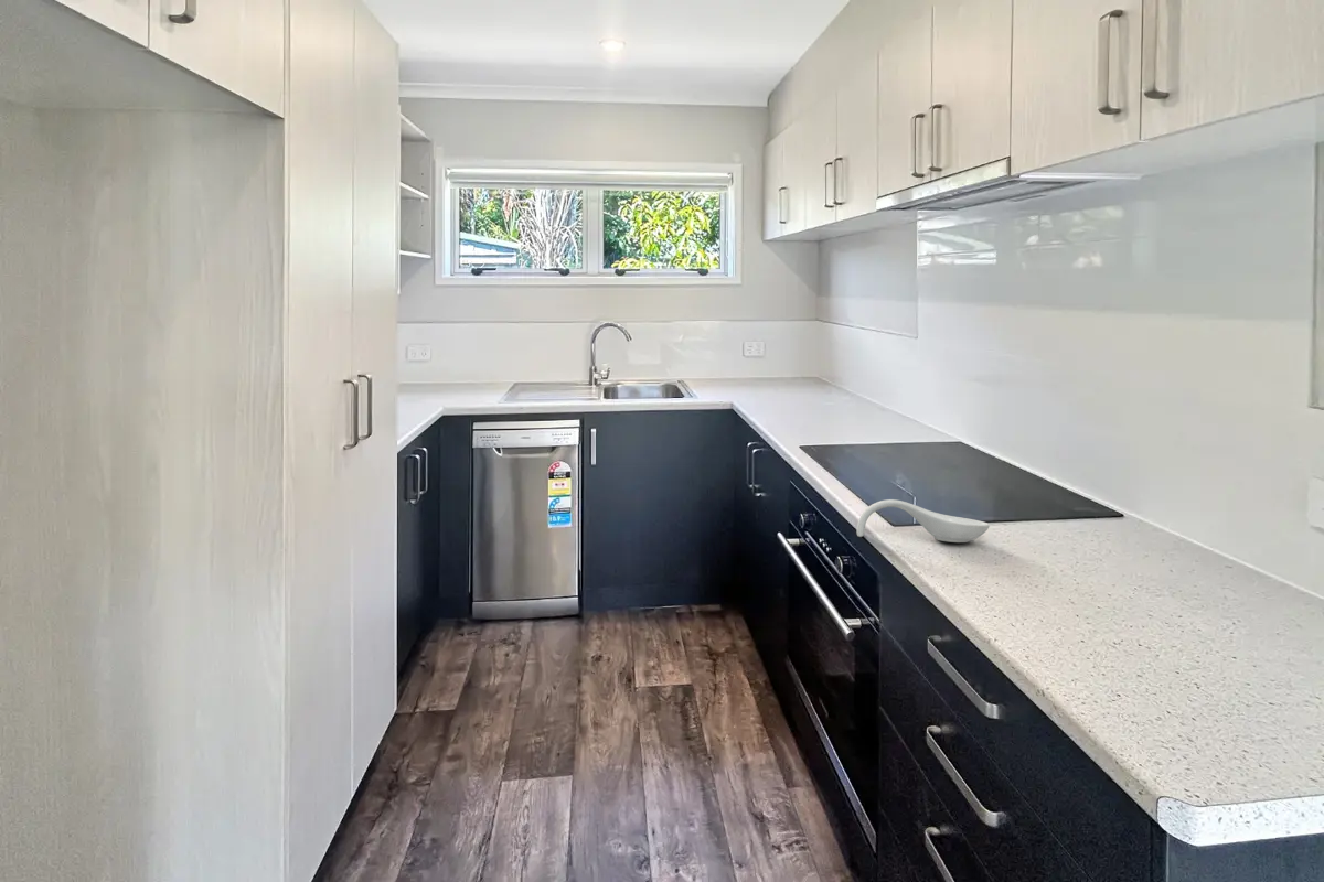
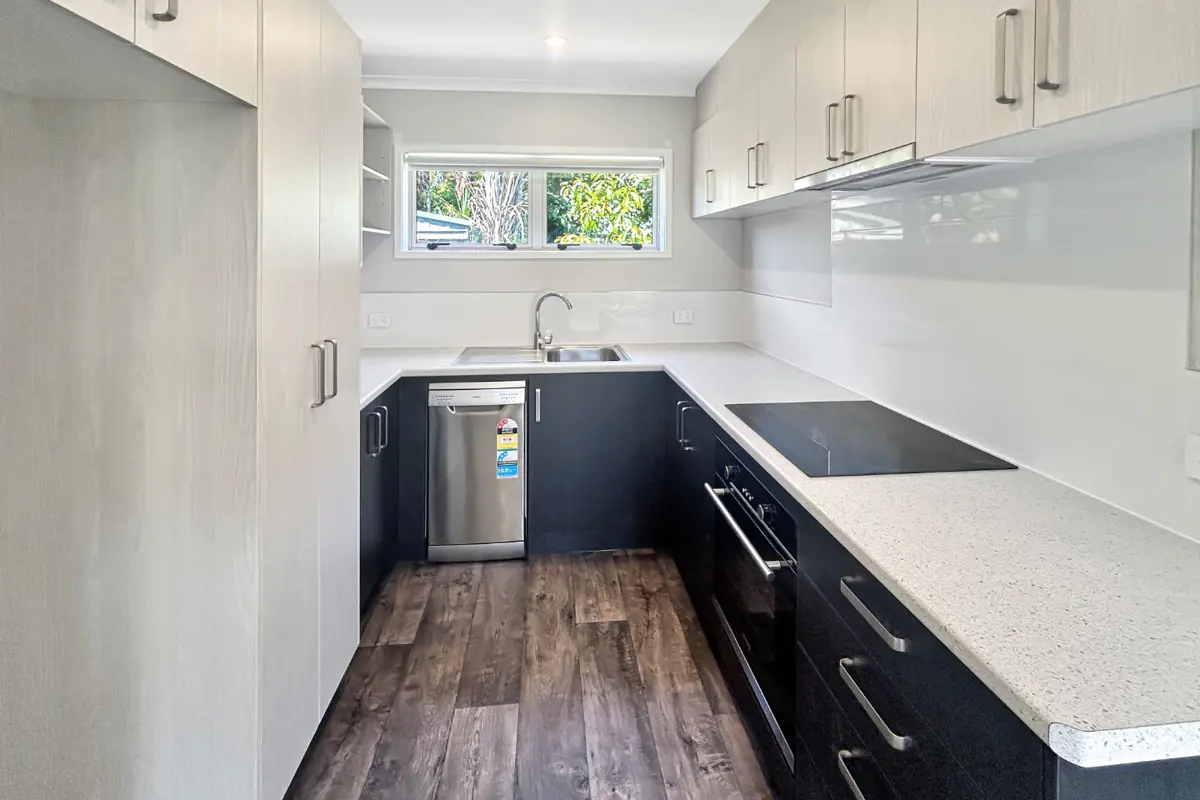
- spoon rest (921, 519)
